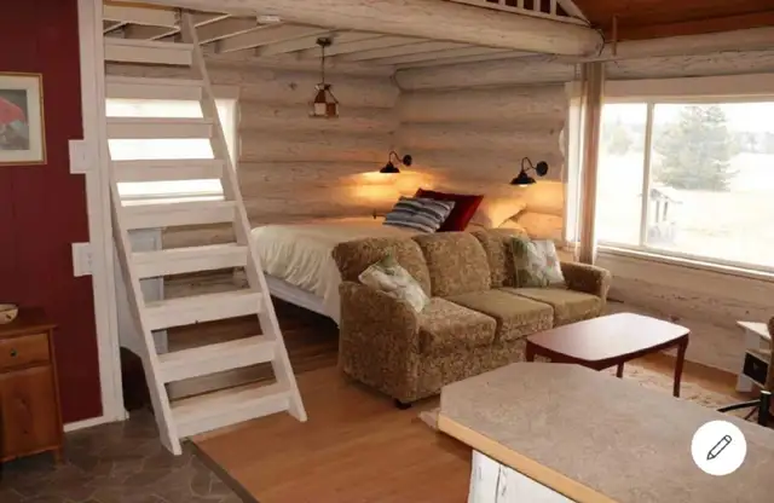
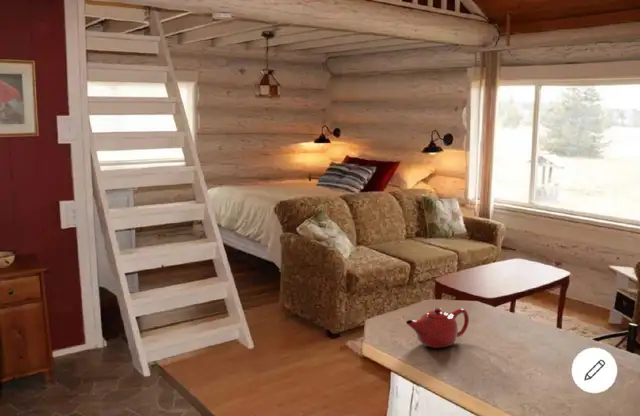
+ teapot (438, 326)
